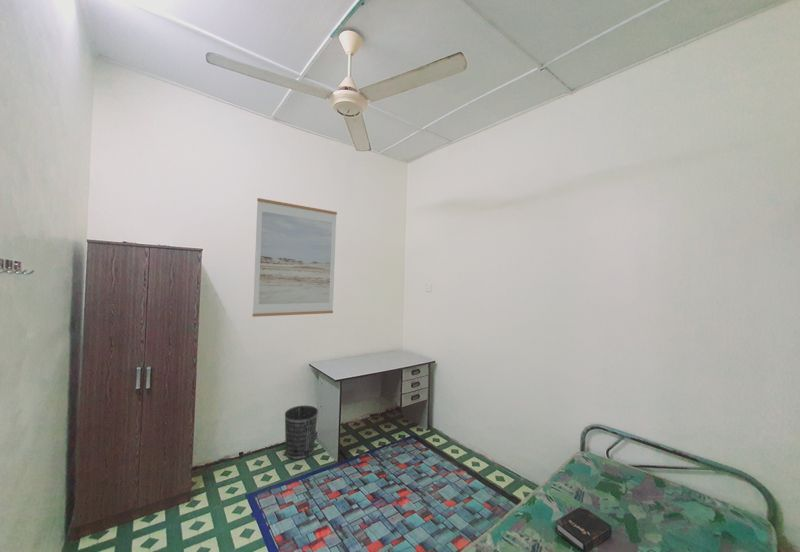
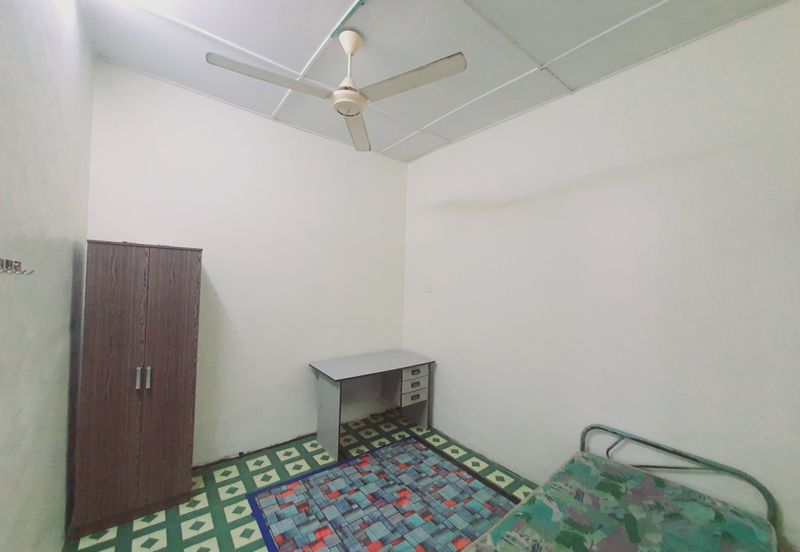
- wastebasket (300, 431)
- wall art (298, 260)
- hardback book (583, 528)
